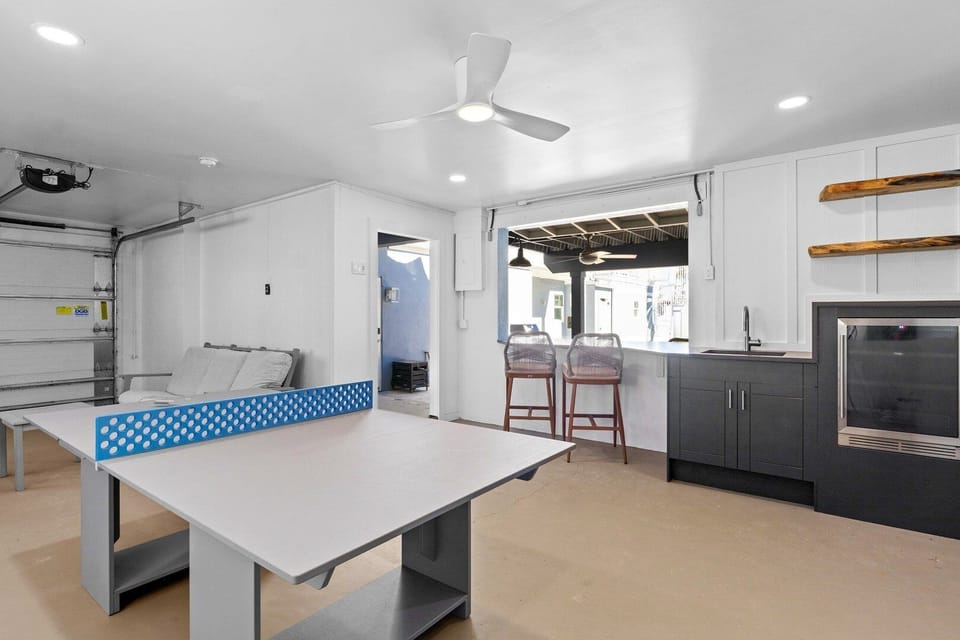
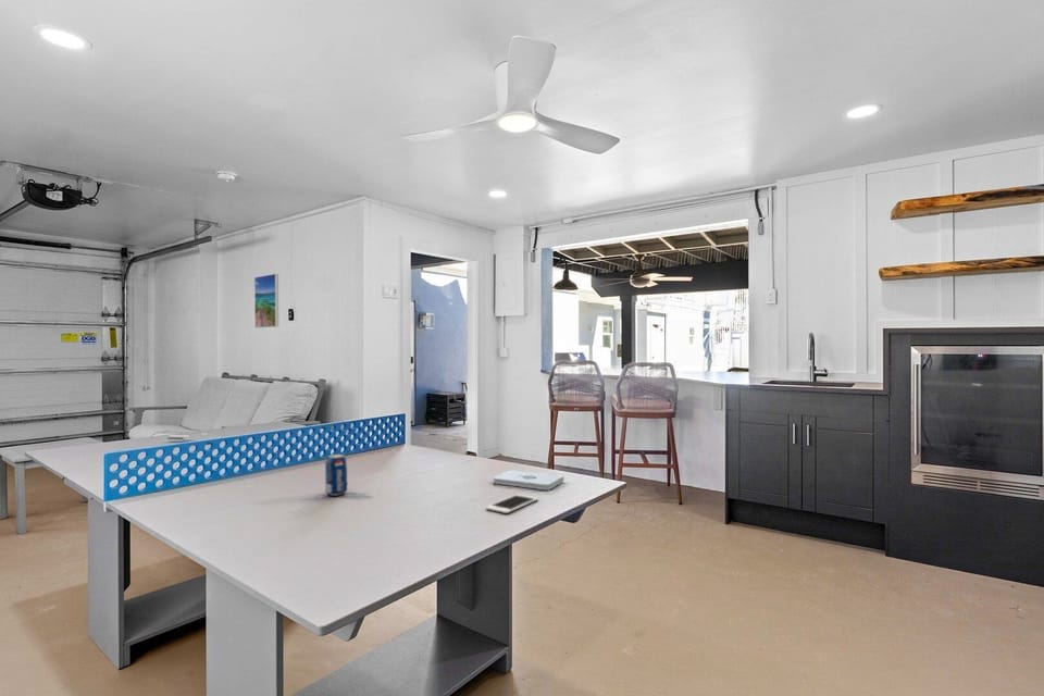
+ beverage can (336, 474)
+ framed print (265, 301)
+ notepad (527, 478)
+ cell phone (512, 502)
